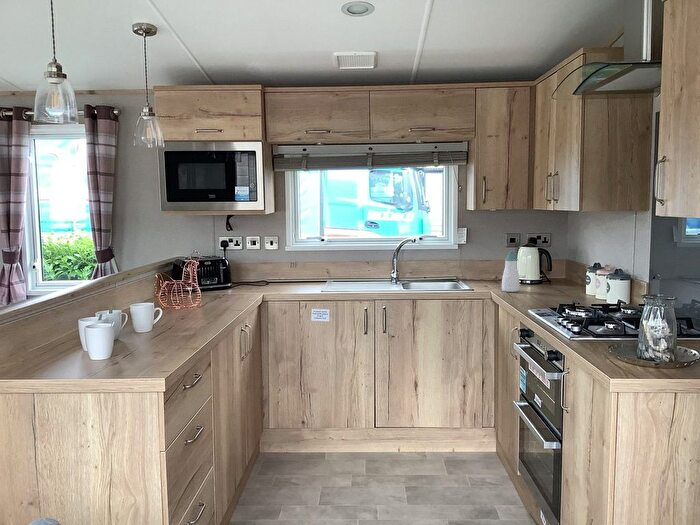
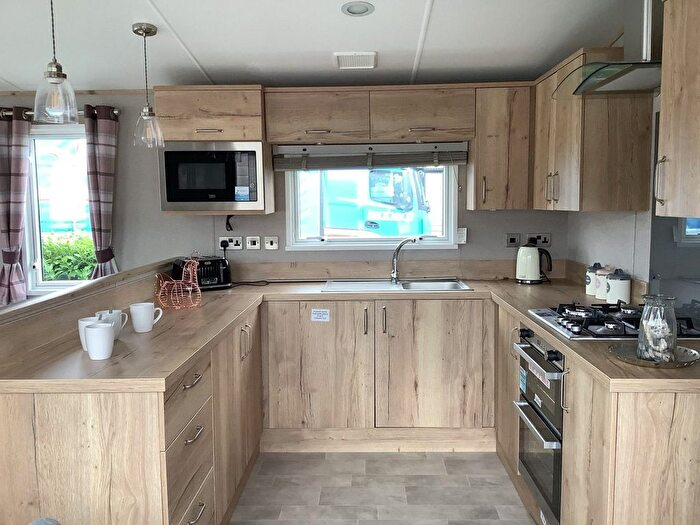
- soap bottle (510, 271)
